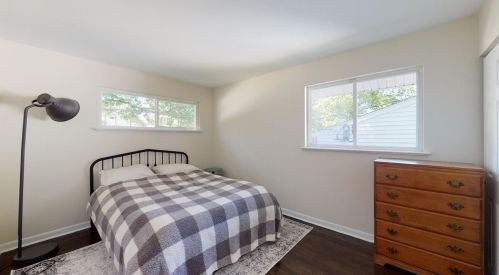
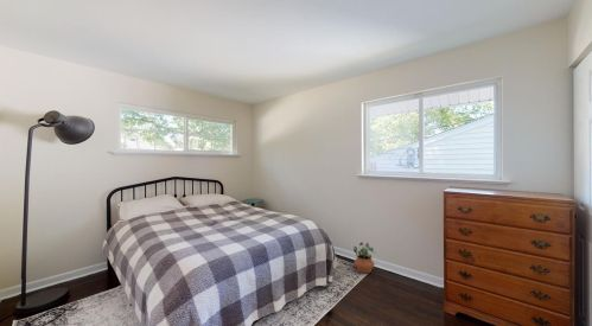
+ potted plant (364, 256)
